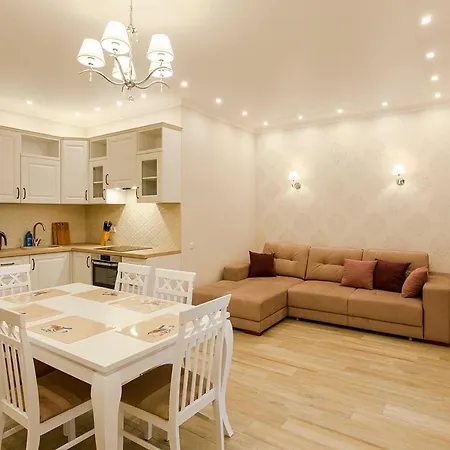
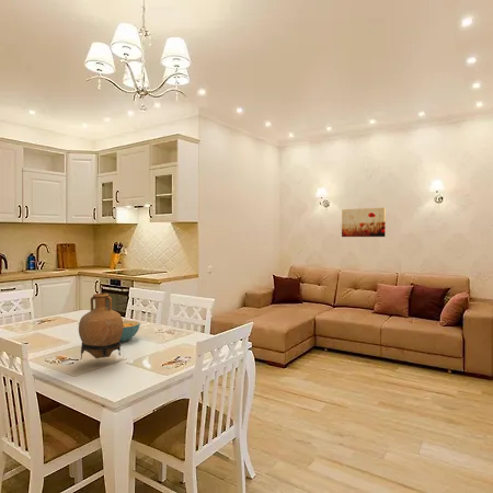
+ cereal bowl (123, 331)
+ wall art (363, 222)
+ vase (101, 328)
